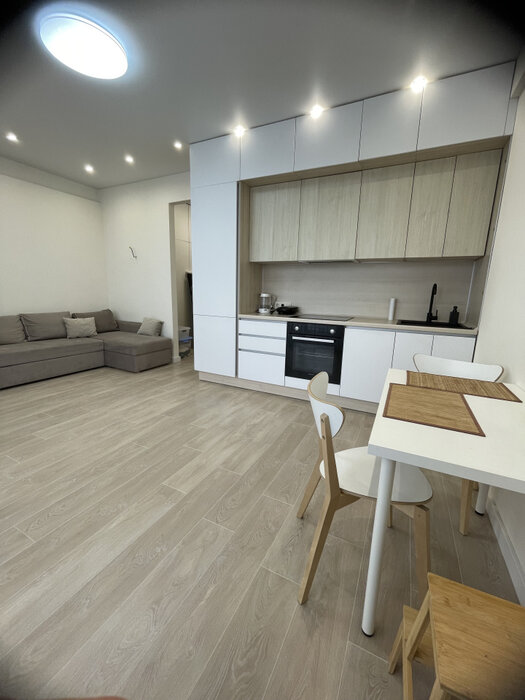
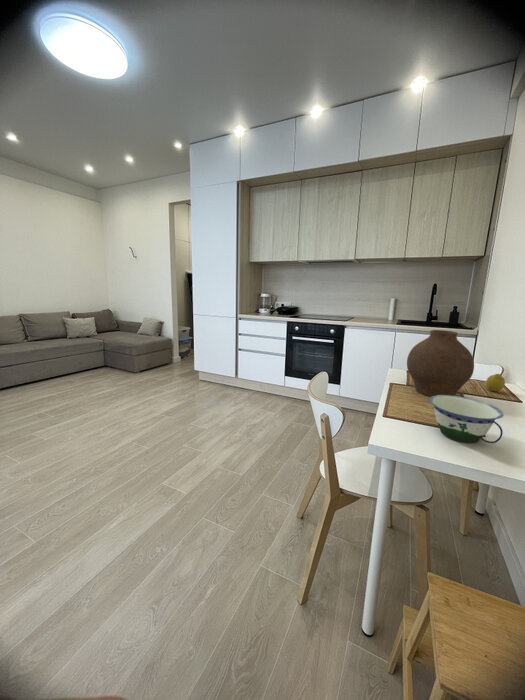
+ bowl (463, 421)
+ fruit (495, 382)
+ vase (439, 362)
